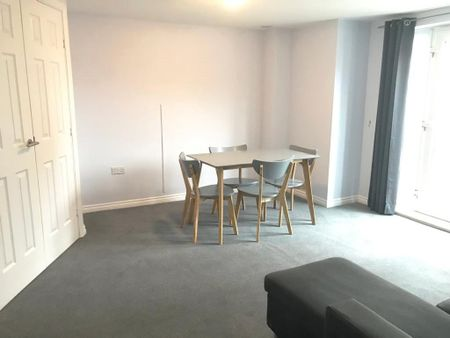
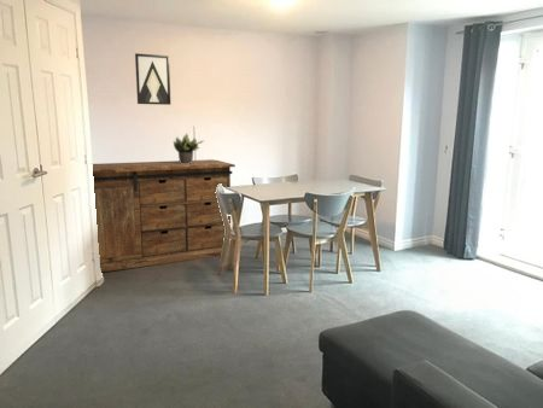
+ sideboard (134, 212)
+ wall art (153, 80)
+ potted plant (188, 147)
